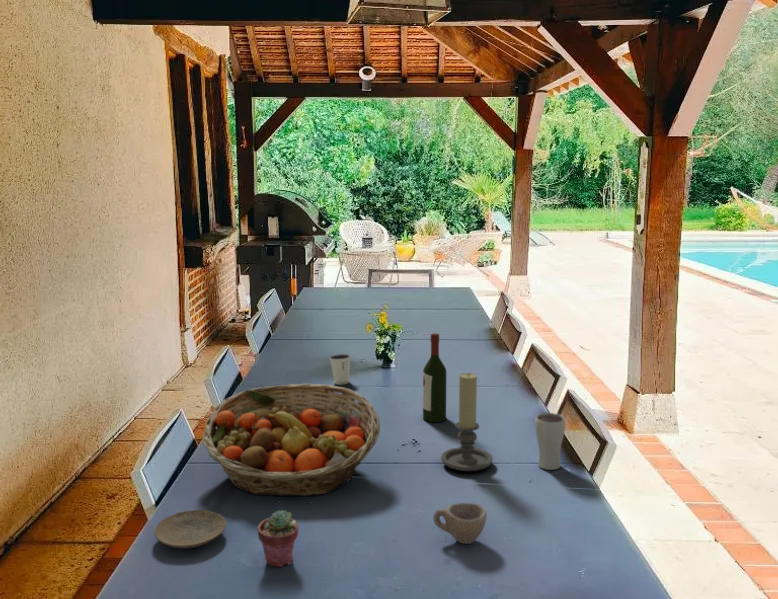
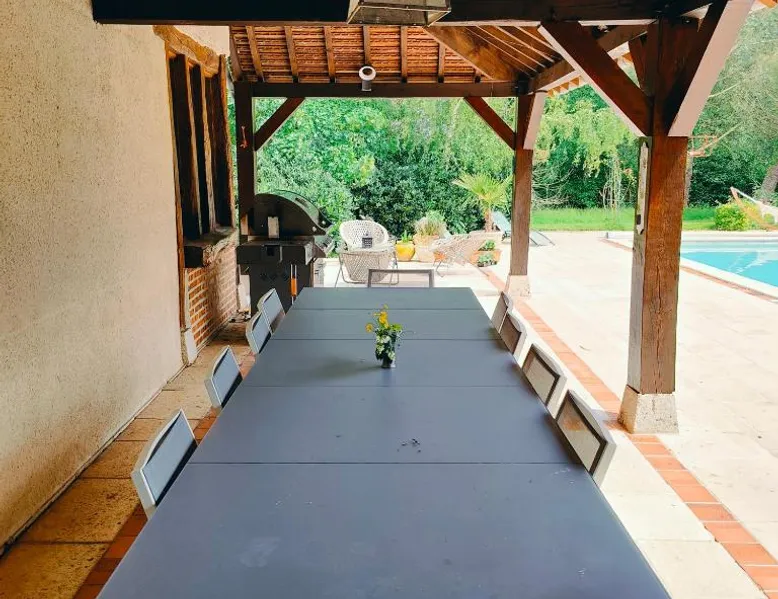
- cup (459, 524)
- plate (191, 531)
- candle holder (467, 417)
- drinking glass (549, 442)
- potted succulent (278, 536)
- dixie cup (340, 369)
- wine bottle (434, 376)
- fruit basket (292, 438)
